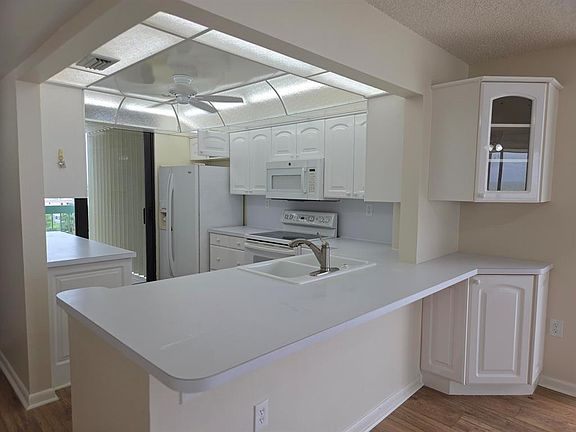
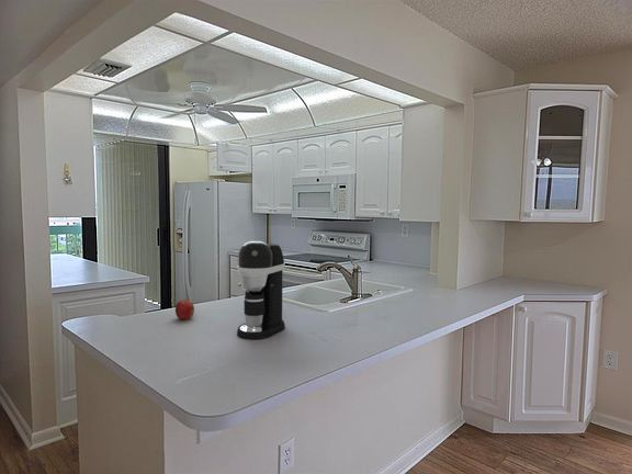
+ coffee maker (261, 285)
+ fruit (184, 308)
